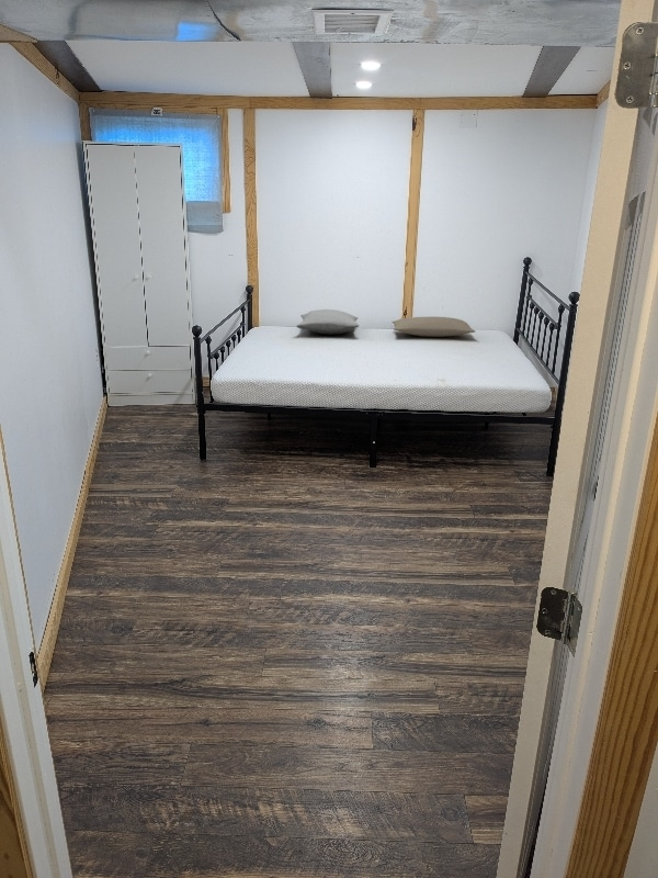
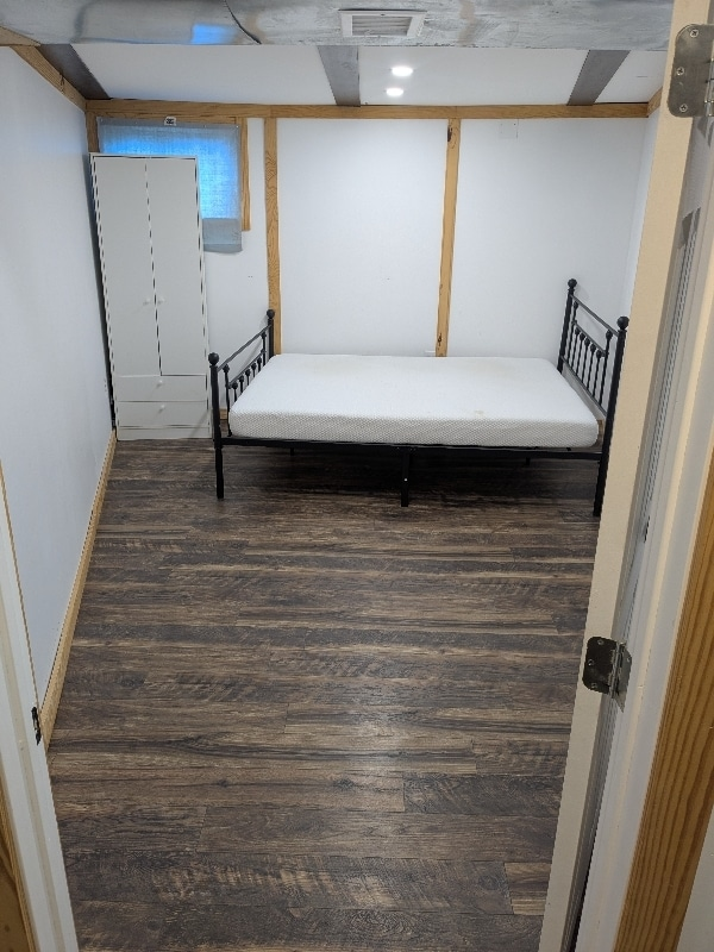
- pillow (328, 320)
- pillow (432, 326)
